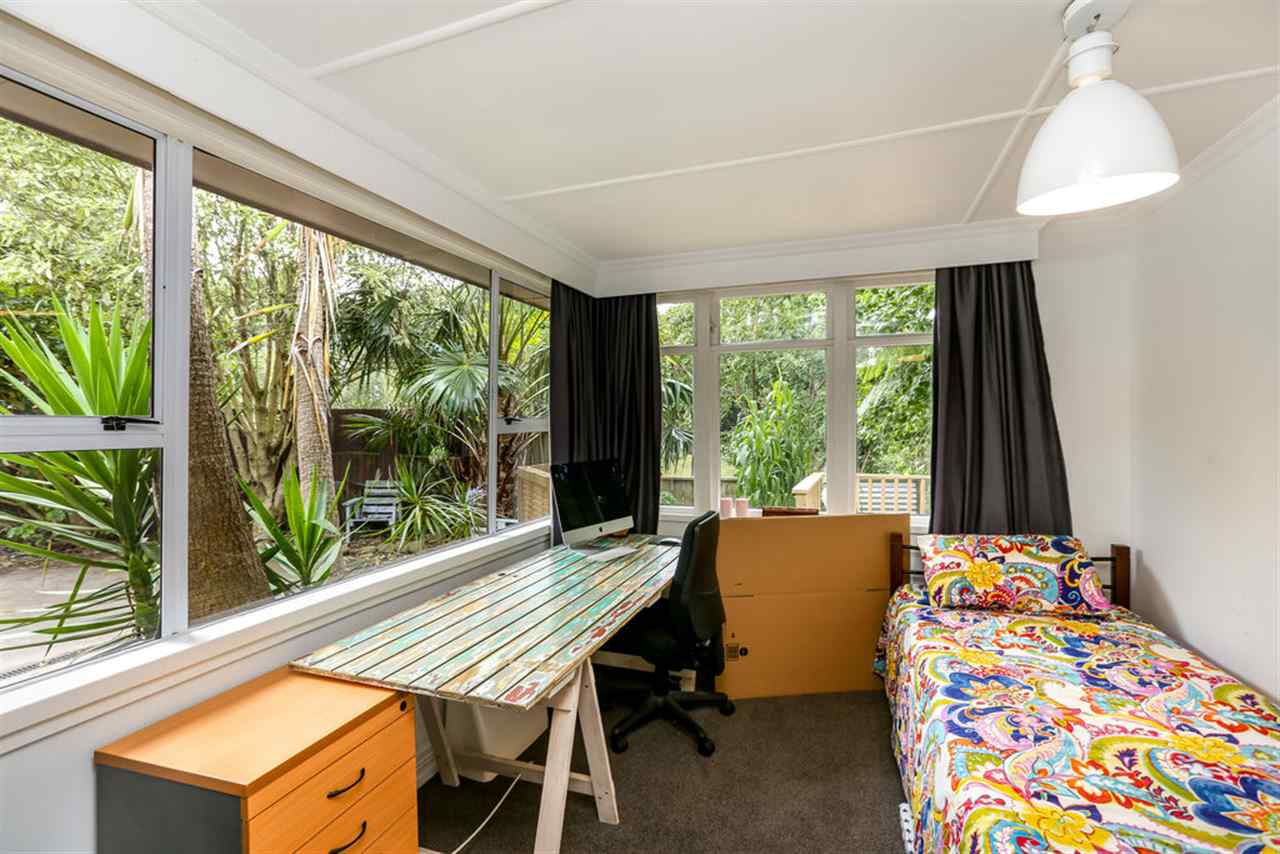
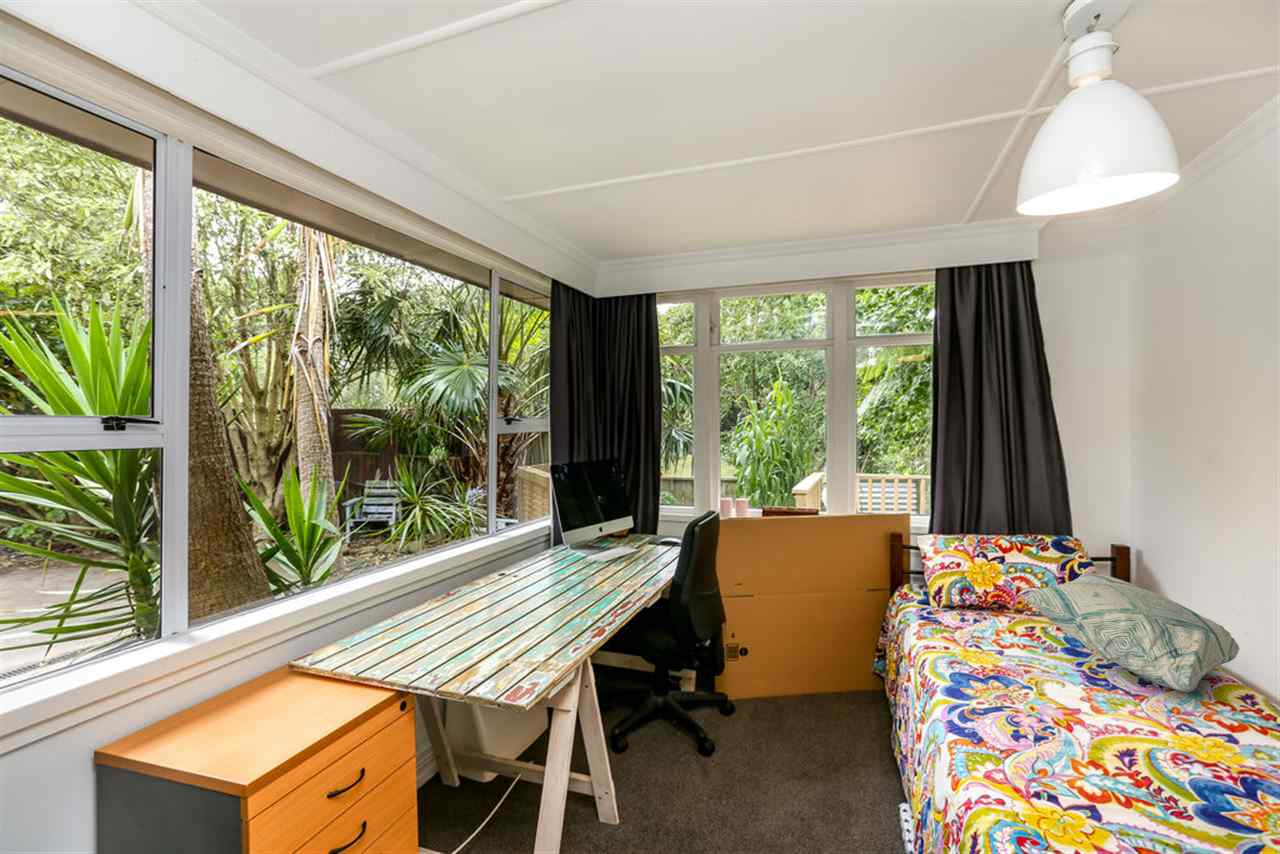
+ decorative pillow (1126, 625)
